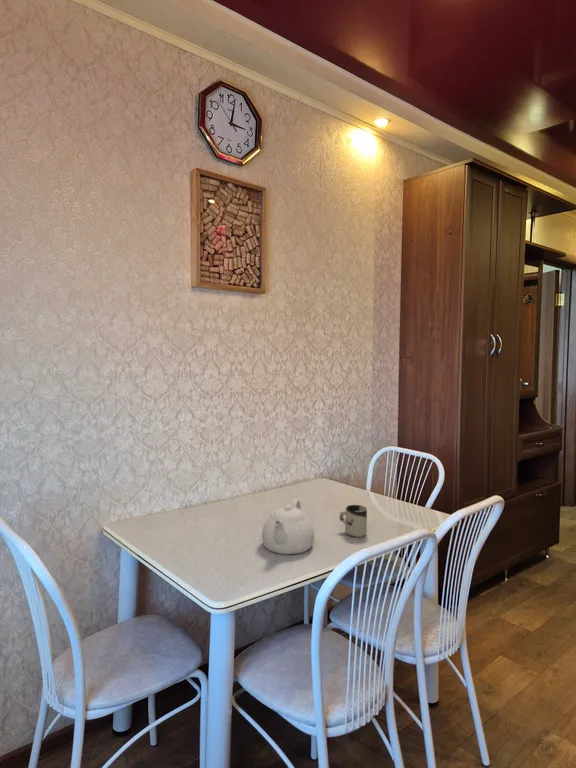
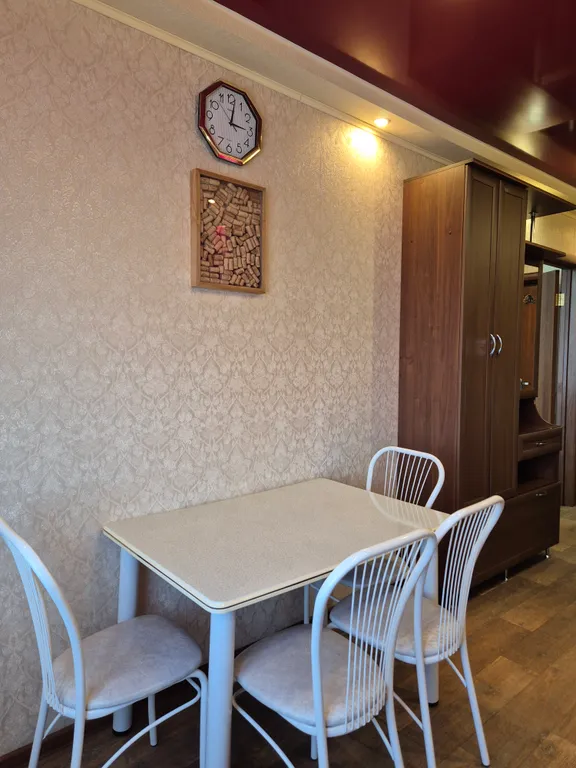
- cup (352, 520)
- teapot (288, 524)
